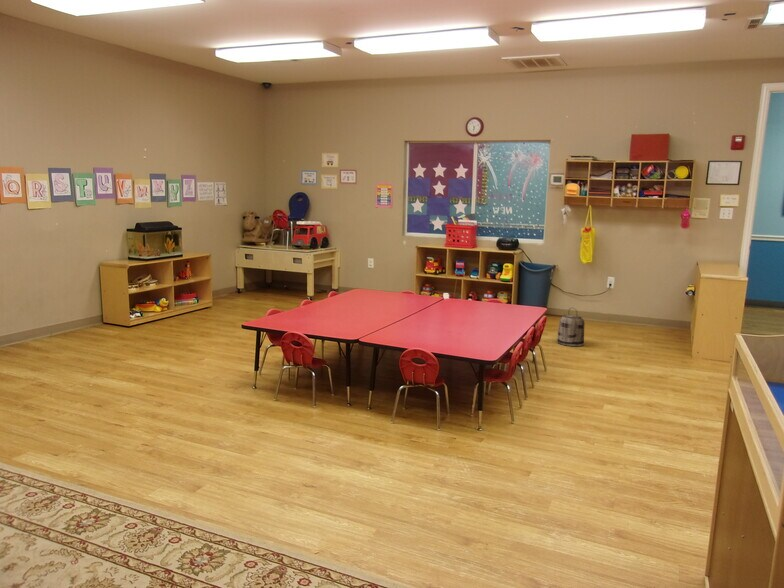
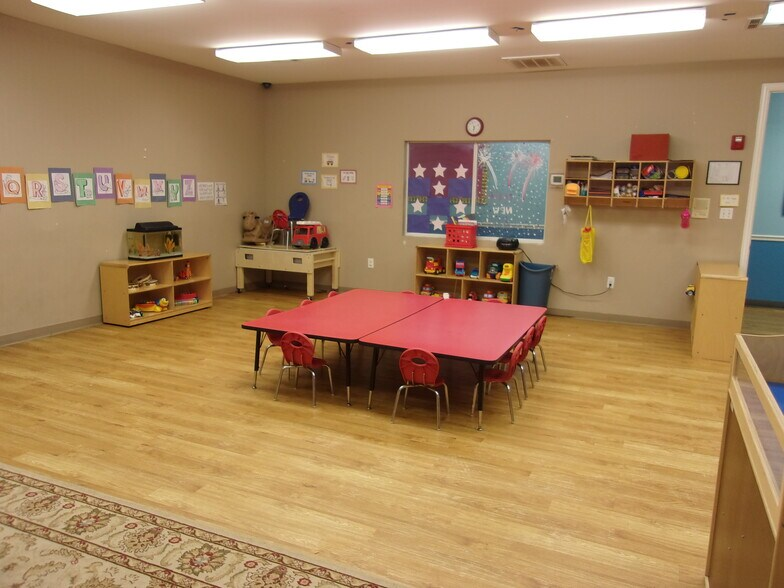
- basket (571, 325)
